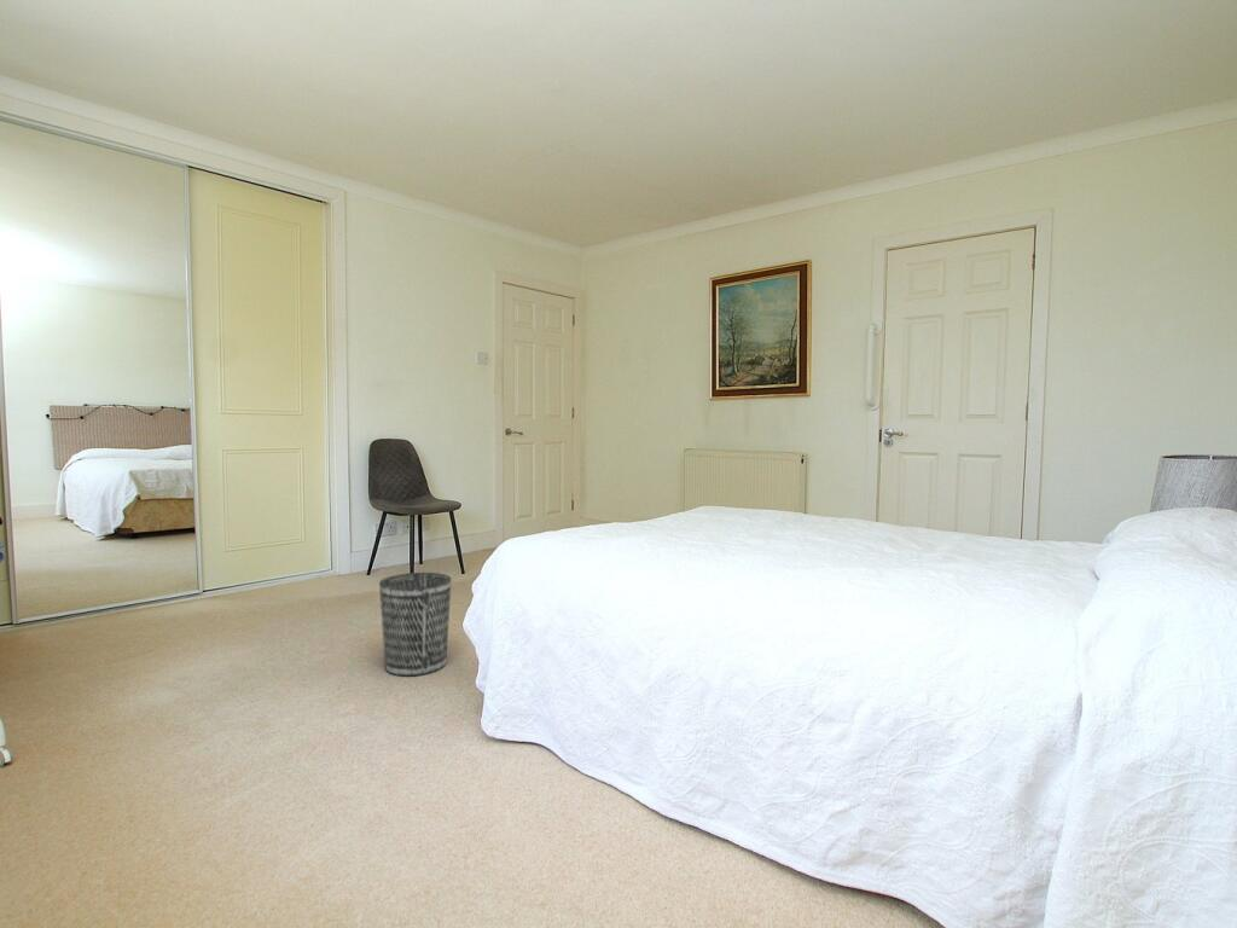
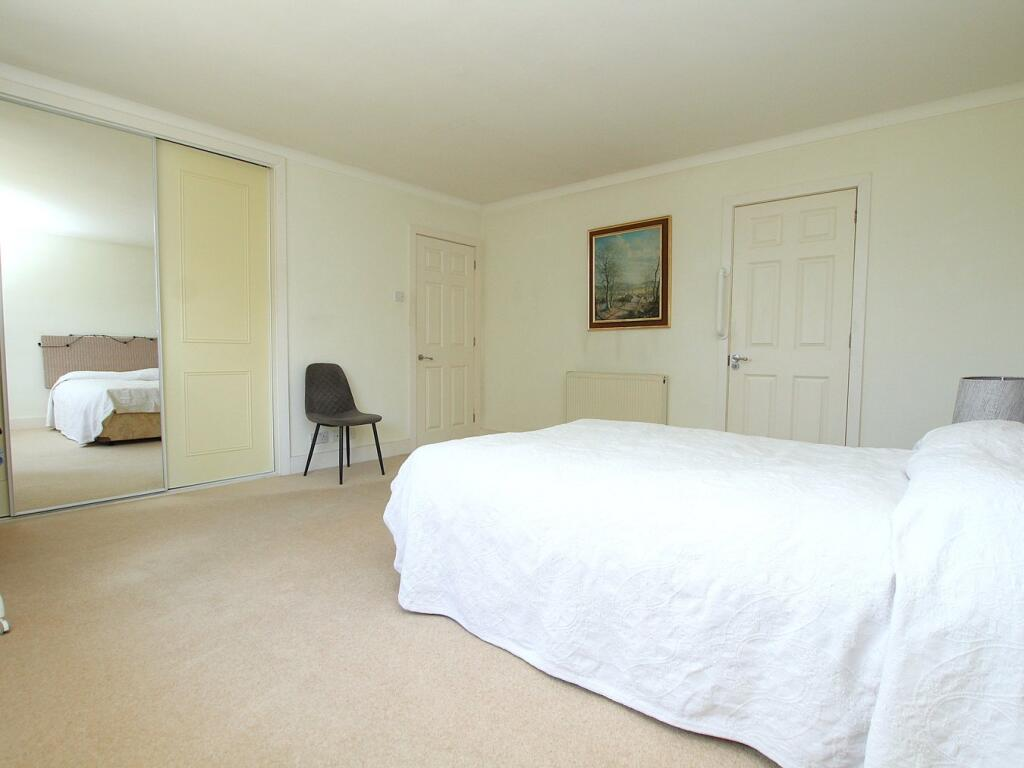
- wastebasket (416, 622)
